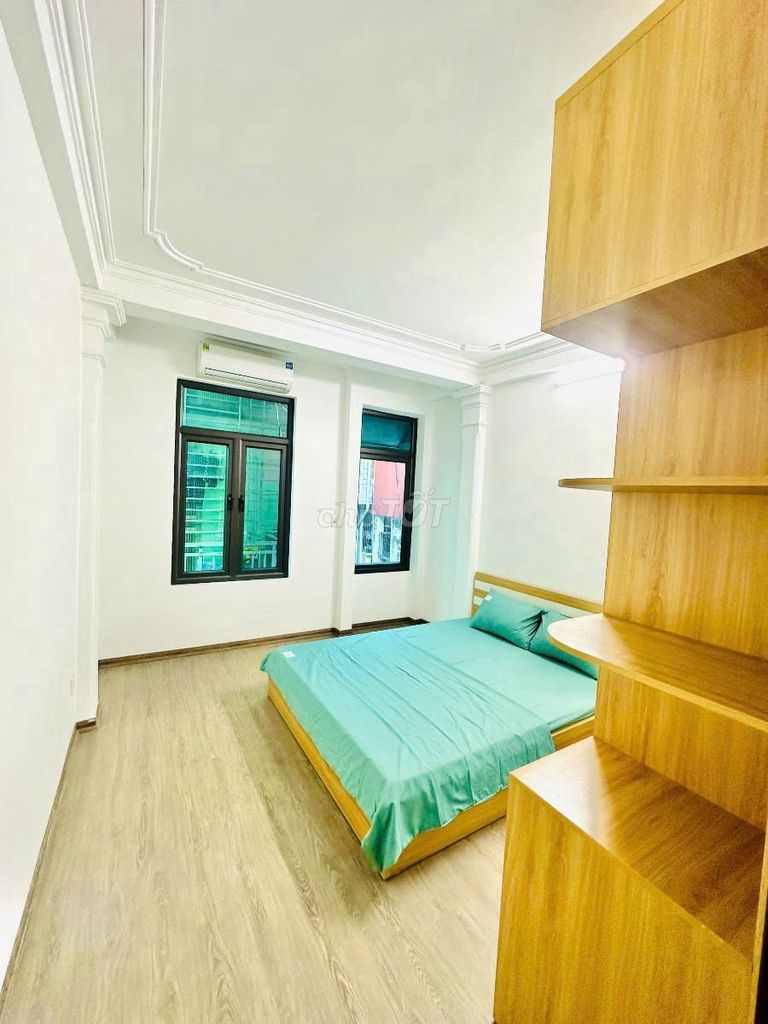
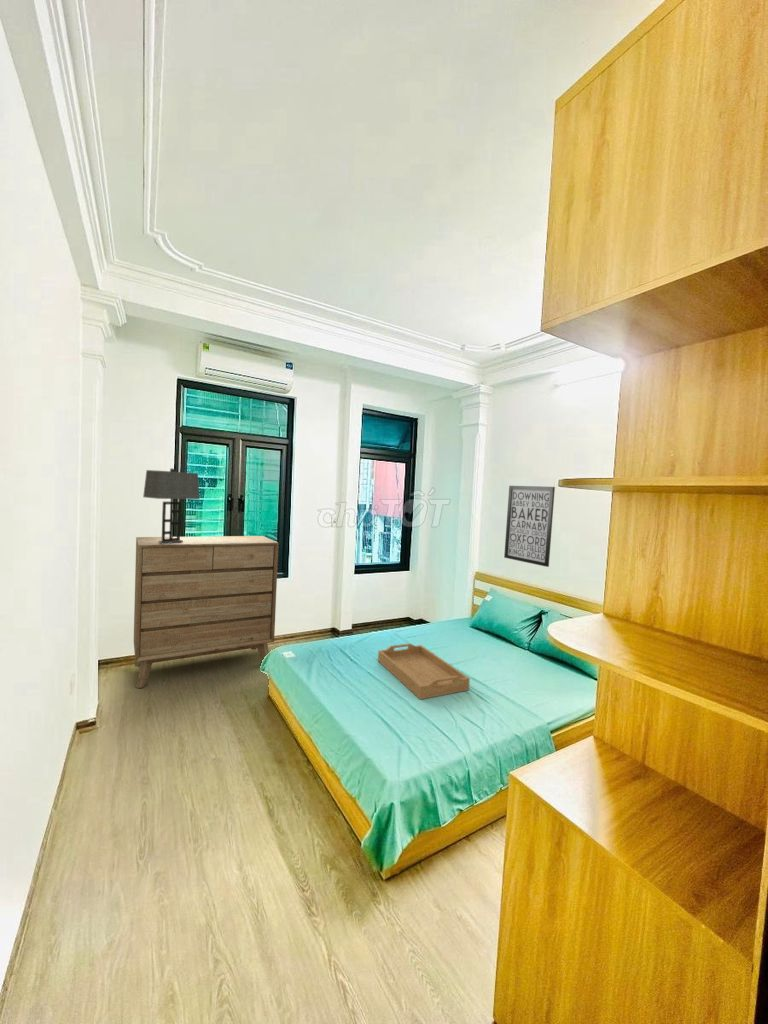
+ dresser (206, 602)
+ table lamp (171, 505)
+ wall art (528, 524)
+ serving tray (420, 667)
